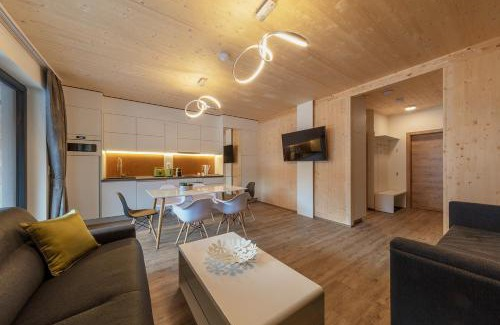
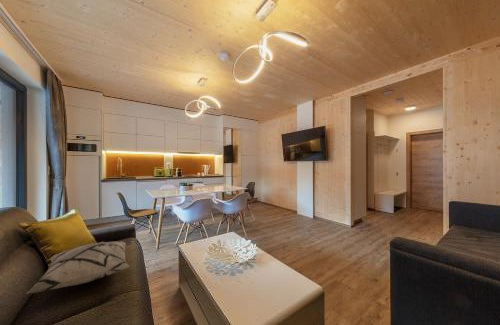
+ decorative pillow (88, 261)
